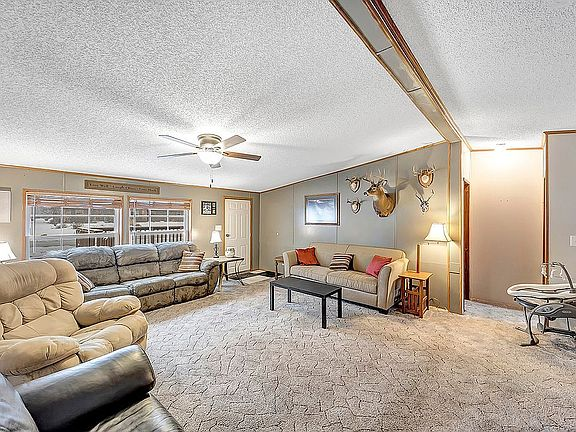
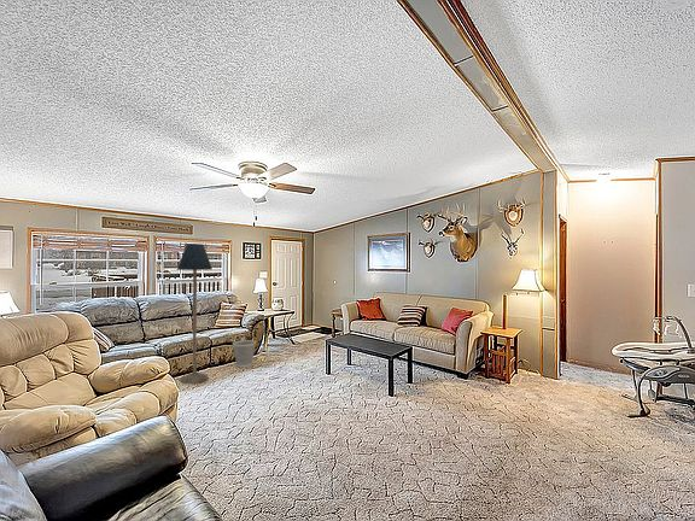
+ wastebasket (244, 353)
+ floor lamp (194, 311)
